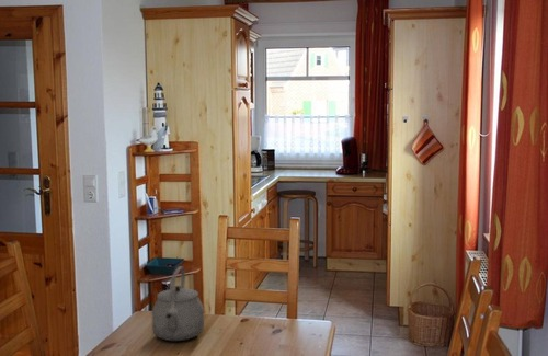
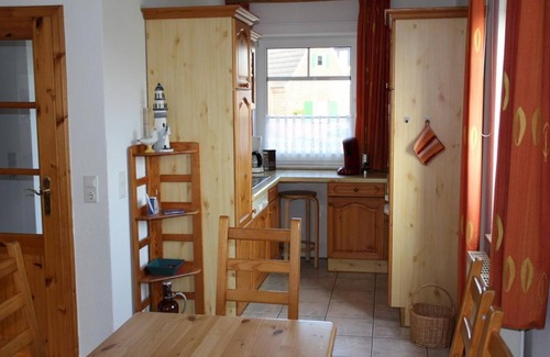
- tea kettle (175, 305)
